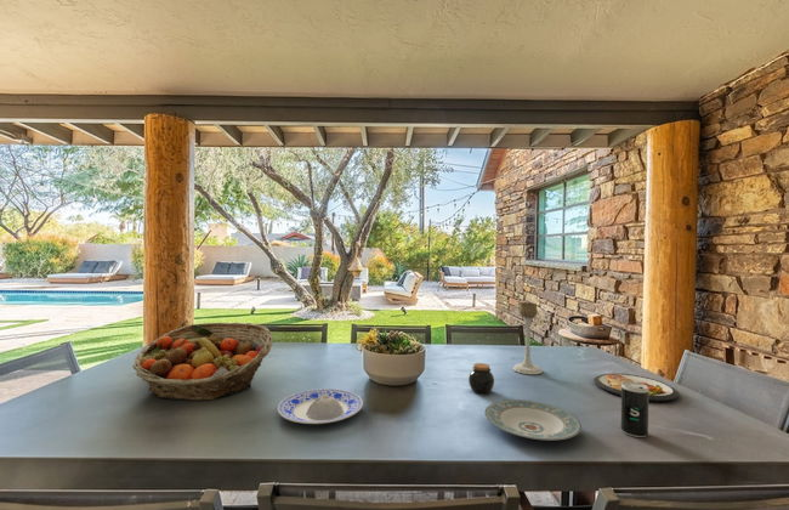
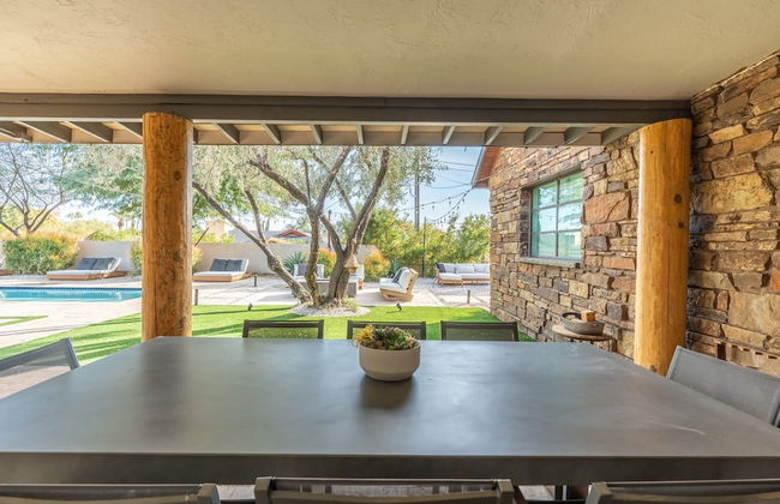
- dish (634, 381)
- jar (481, 378)
- fruit basket (206, 357)
- plate (320, 403)
- plate (530, 423)
- candle holder (527, 336)
- beverage can (634, 408)
